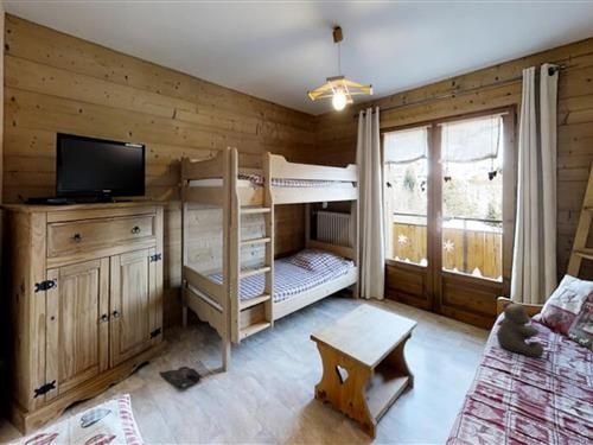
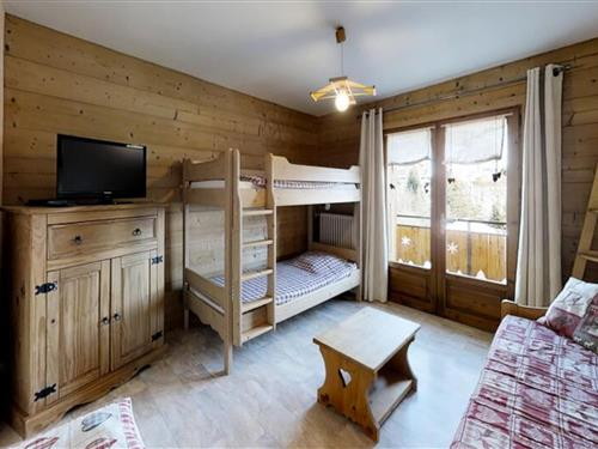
- bag (179, 374)
- teddy bear (517, 325)
